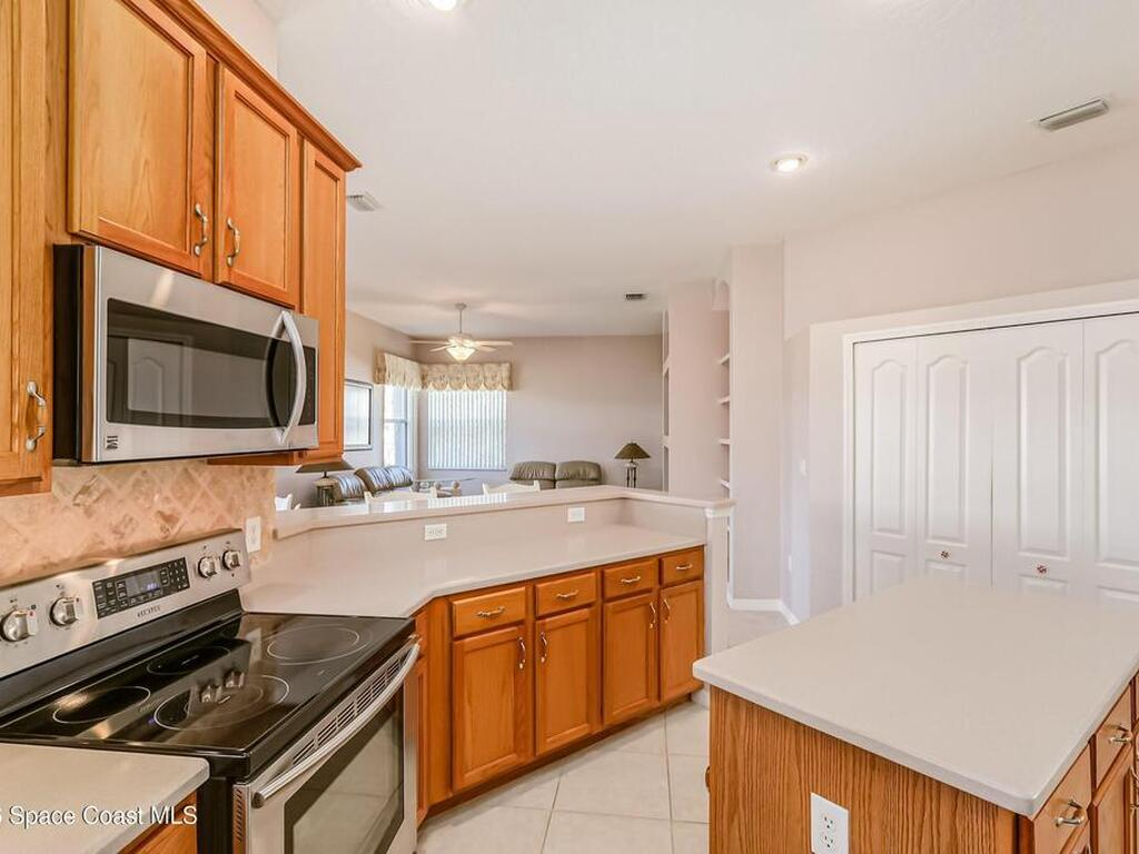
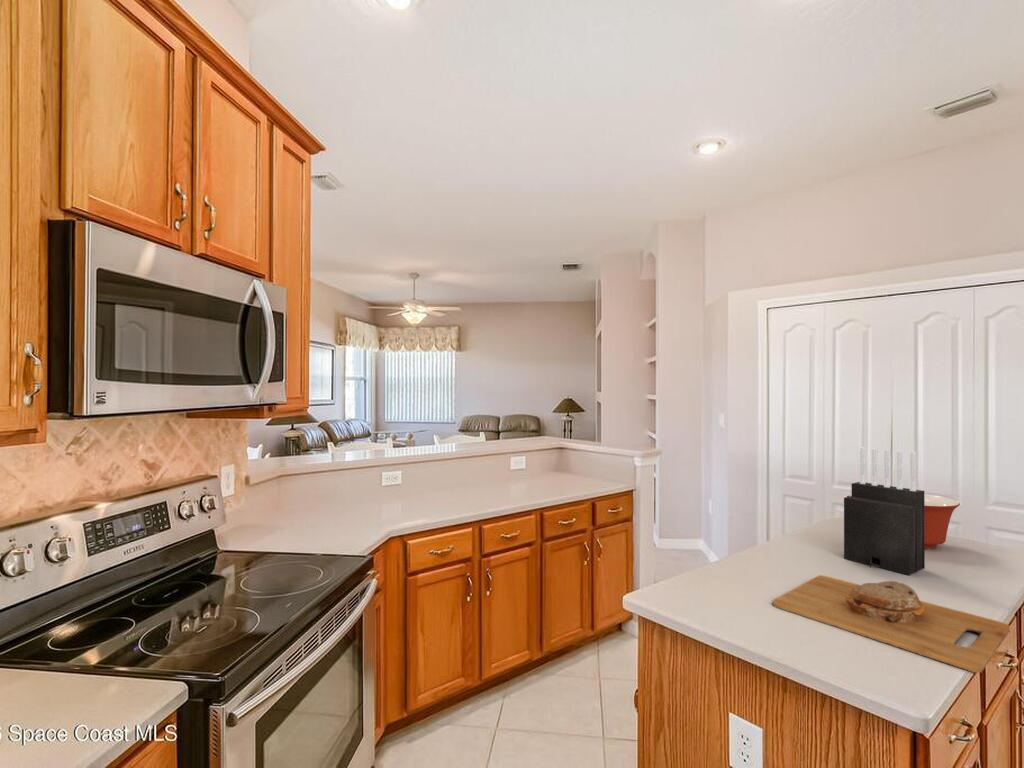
+ mixing bowl (925, 520)
+ knife block (881, 507)
+ cutting board (884, 600)
